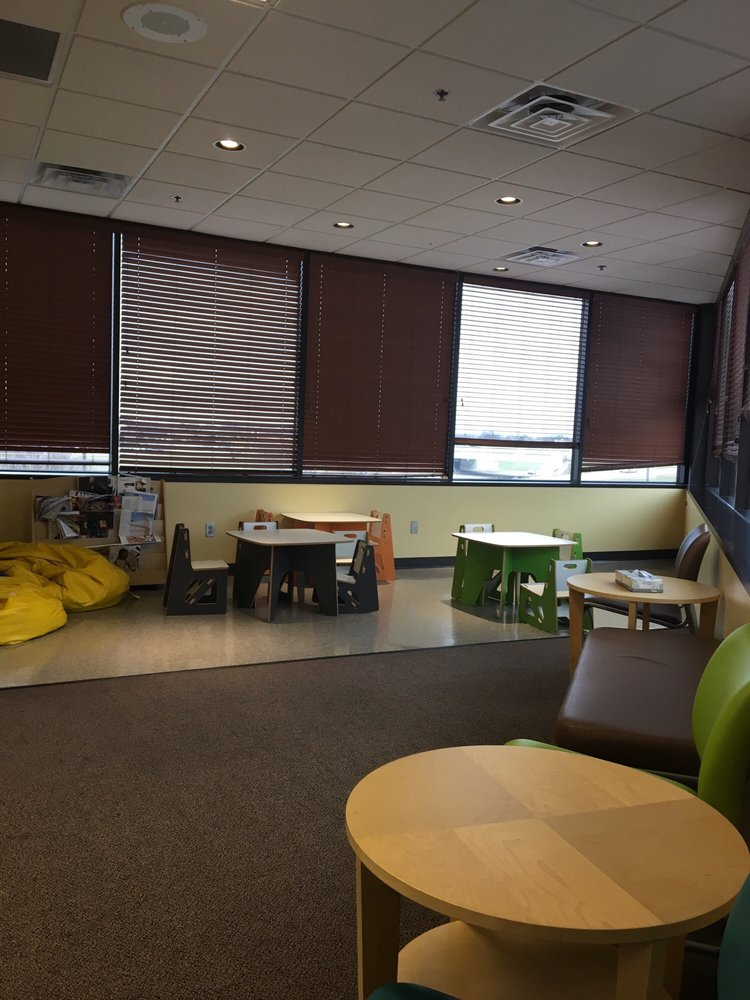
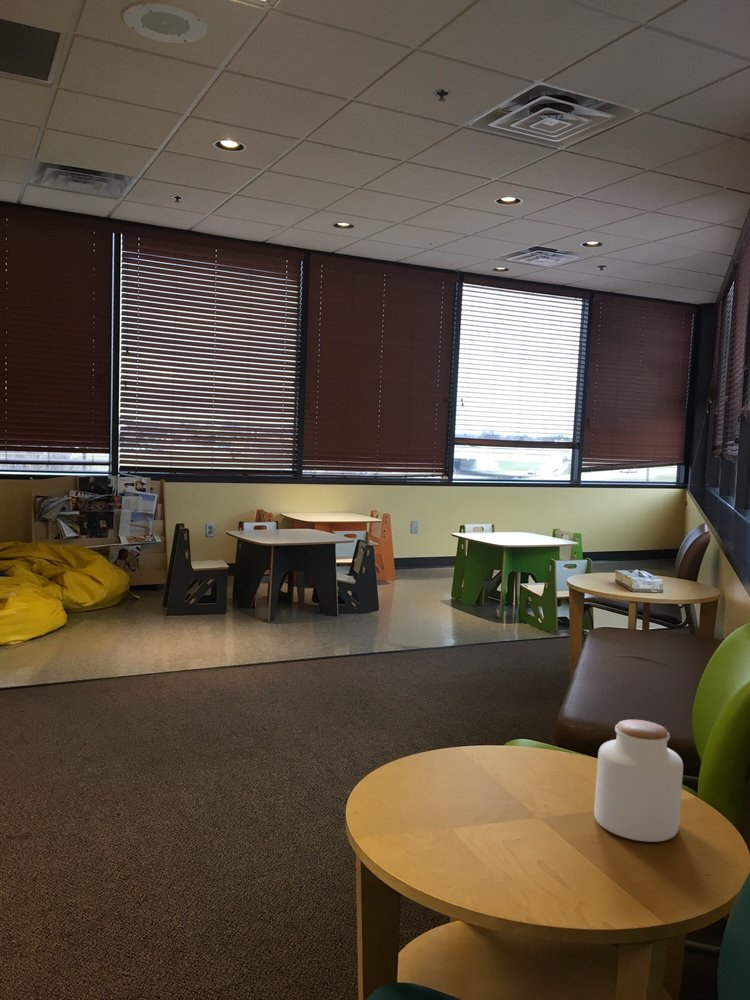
+ jar (639, 776)
